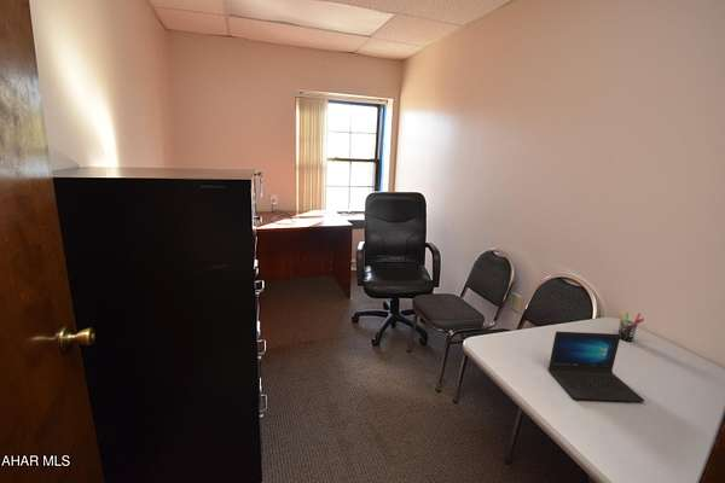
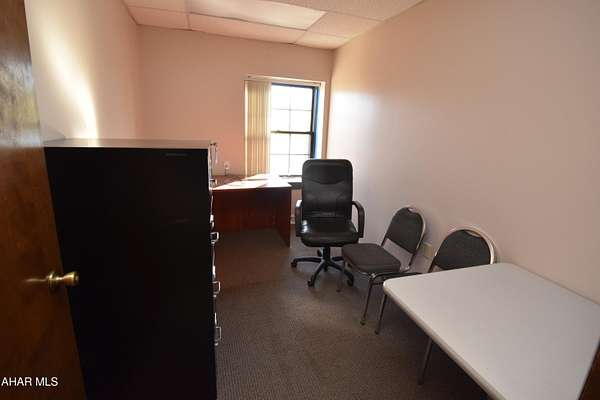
- laptop (597, 365)
- pen holder (628, 325)
